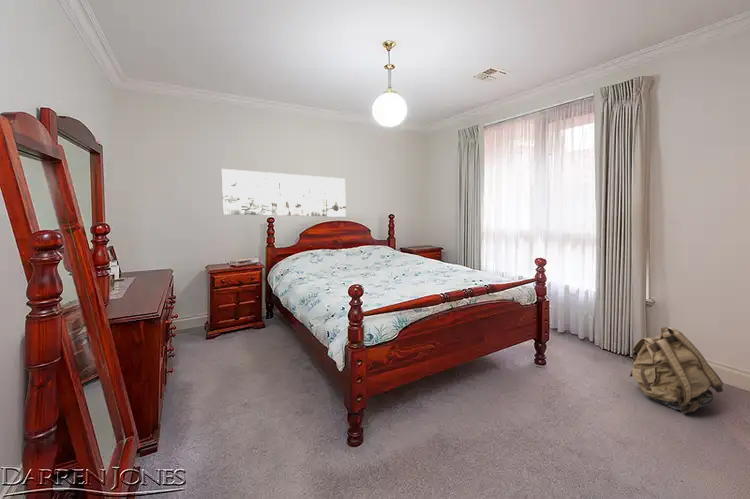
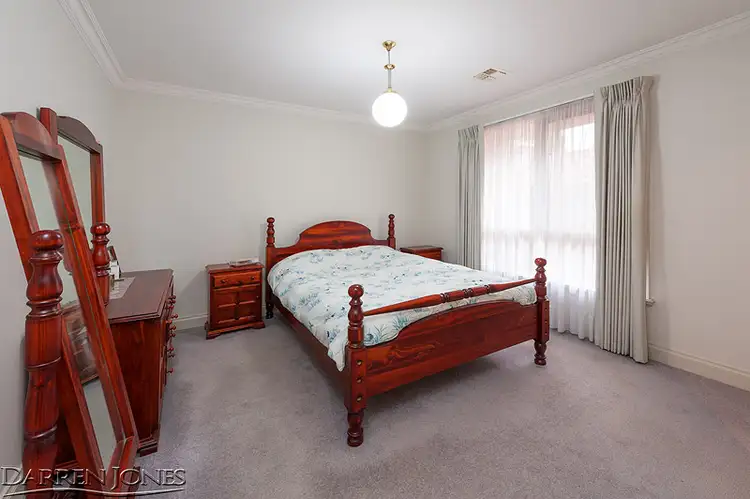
- backpack (675, 364)
- wall art (289, 195)
